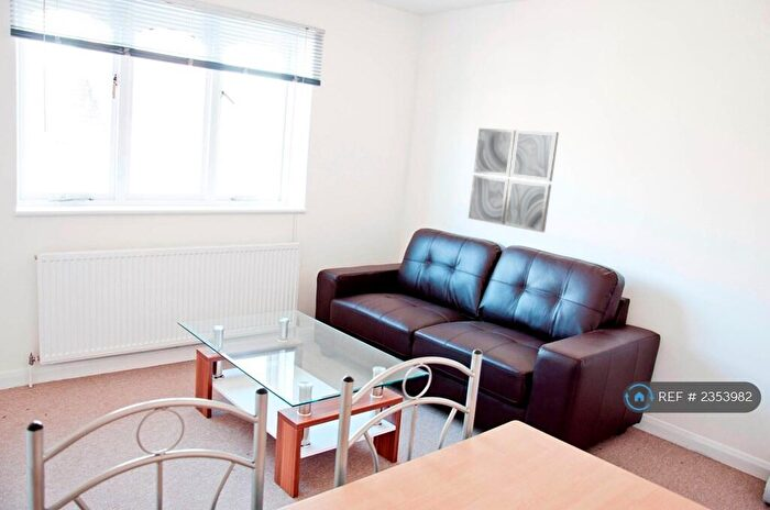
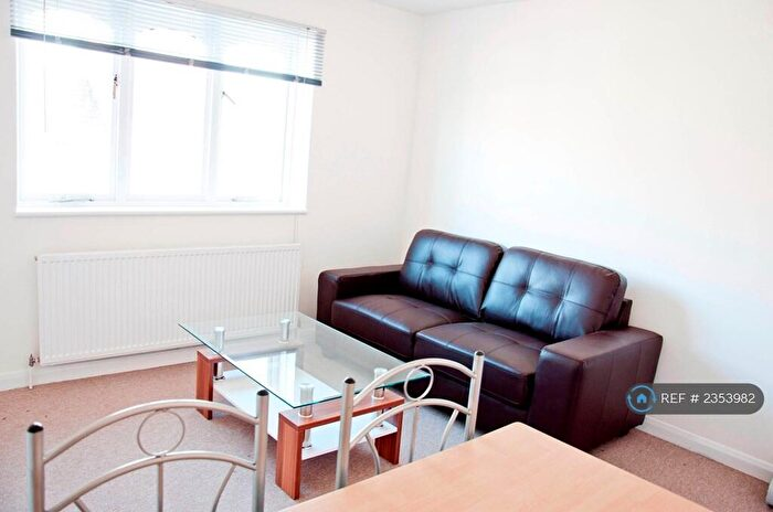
- wall art (510, 179)
